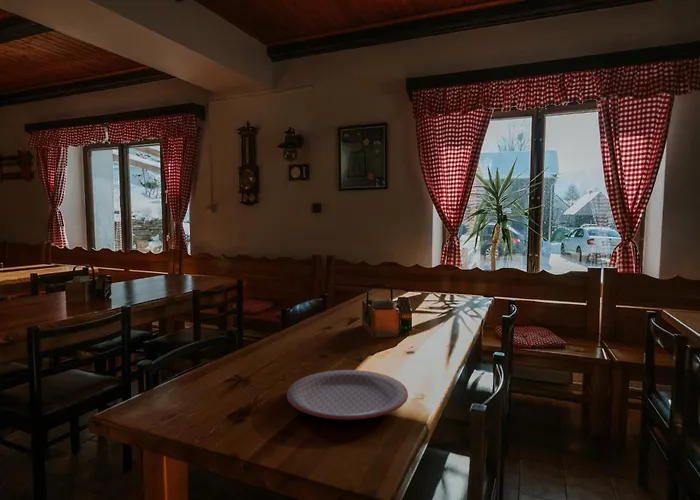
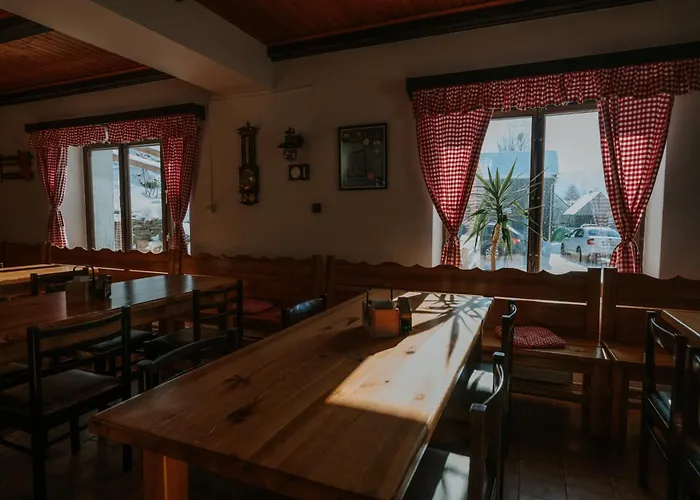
- plate (347, 395)
